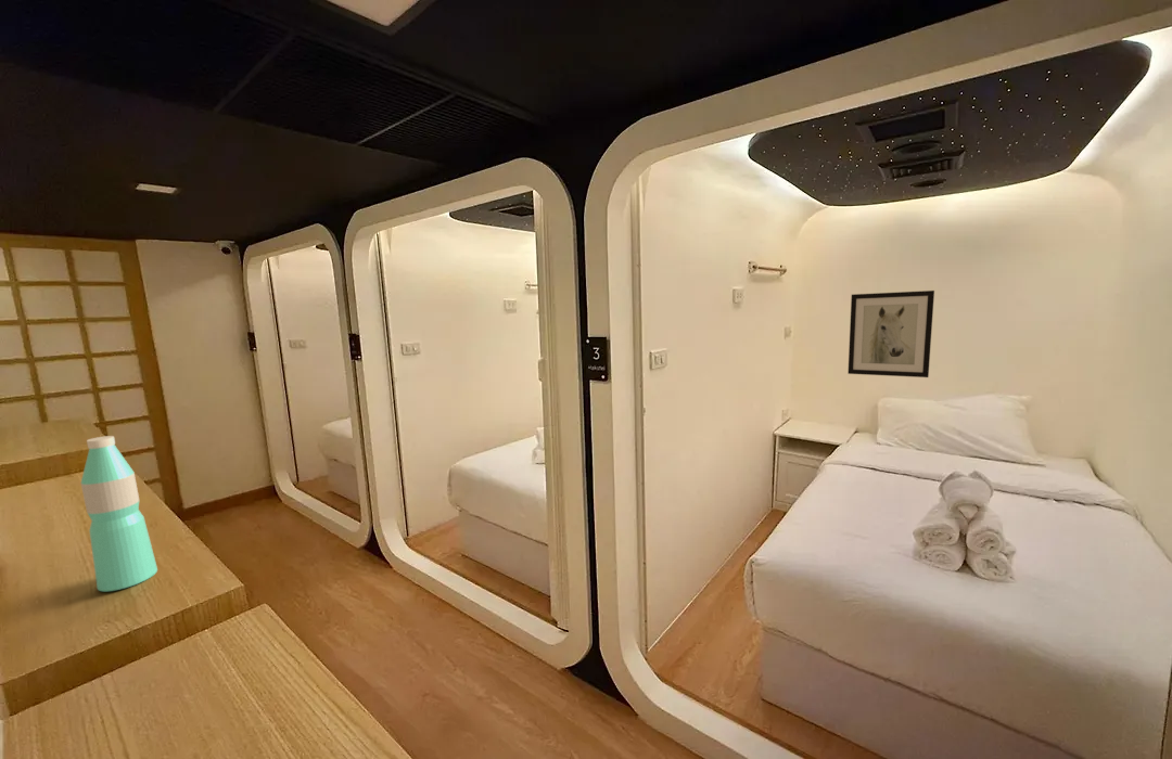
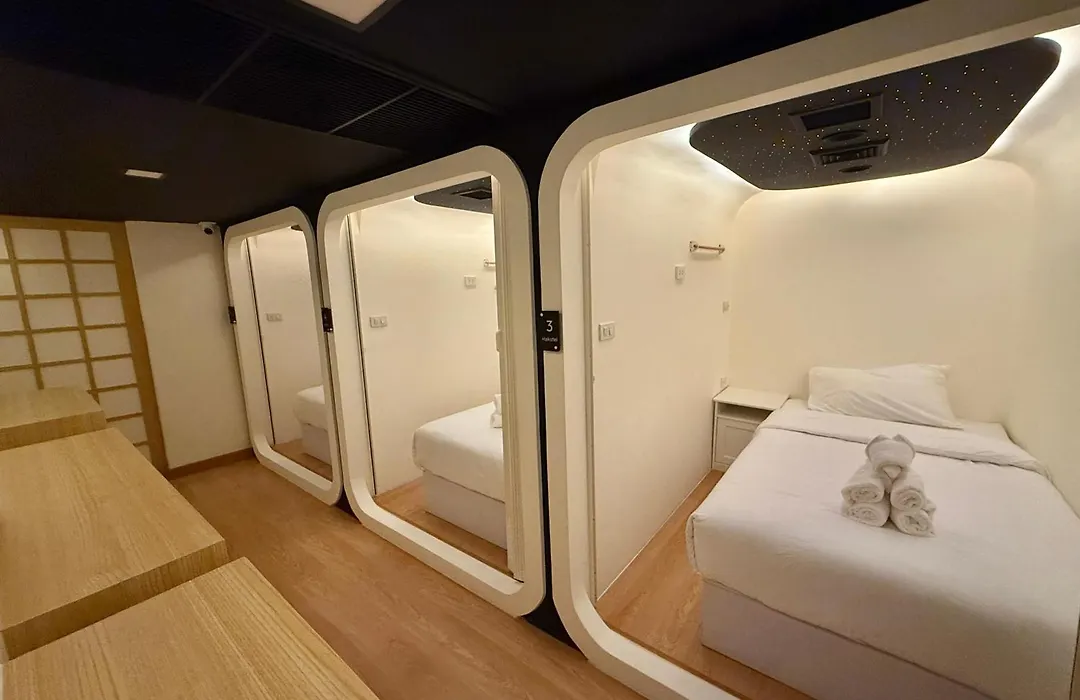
- water bottle (114, 510)
- wall art (889, 334)
